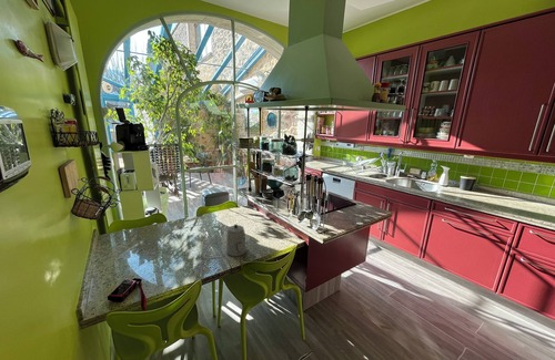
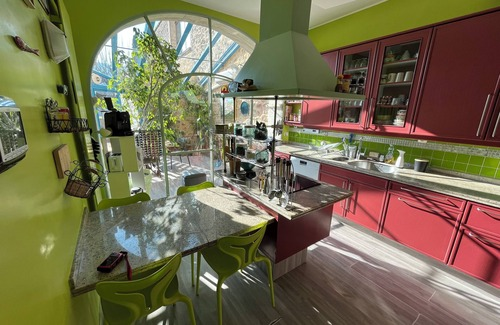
- teapot (236, 238)
